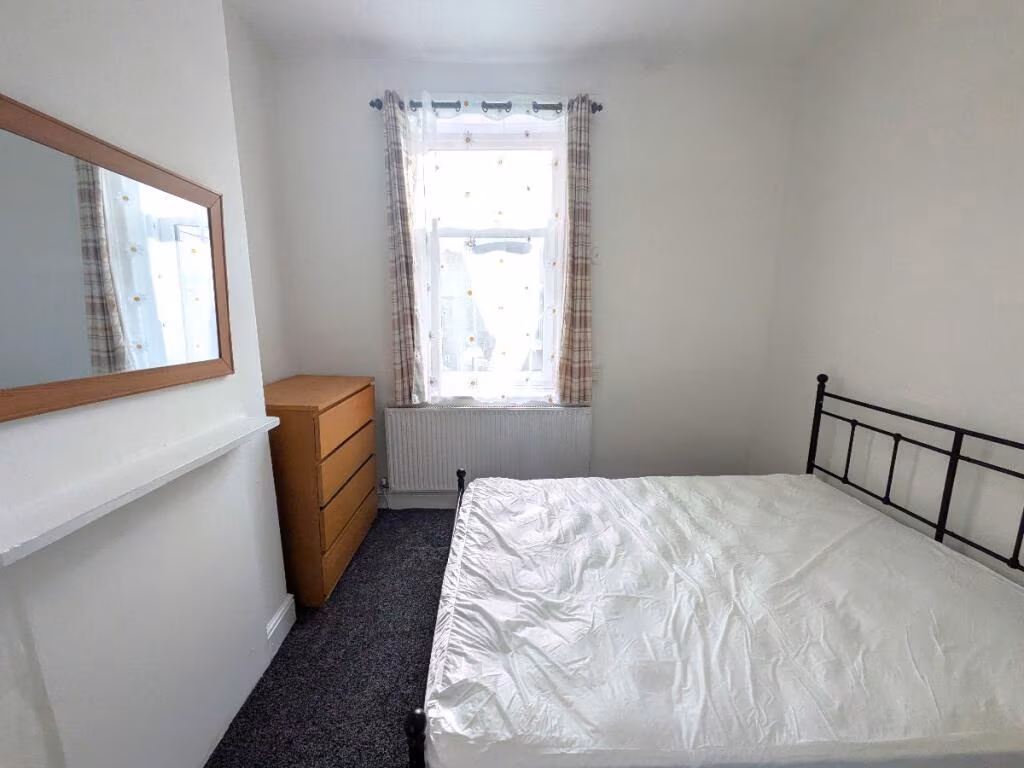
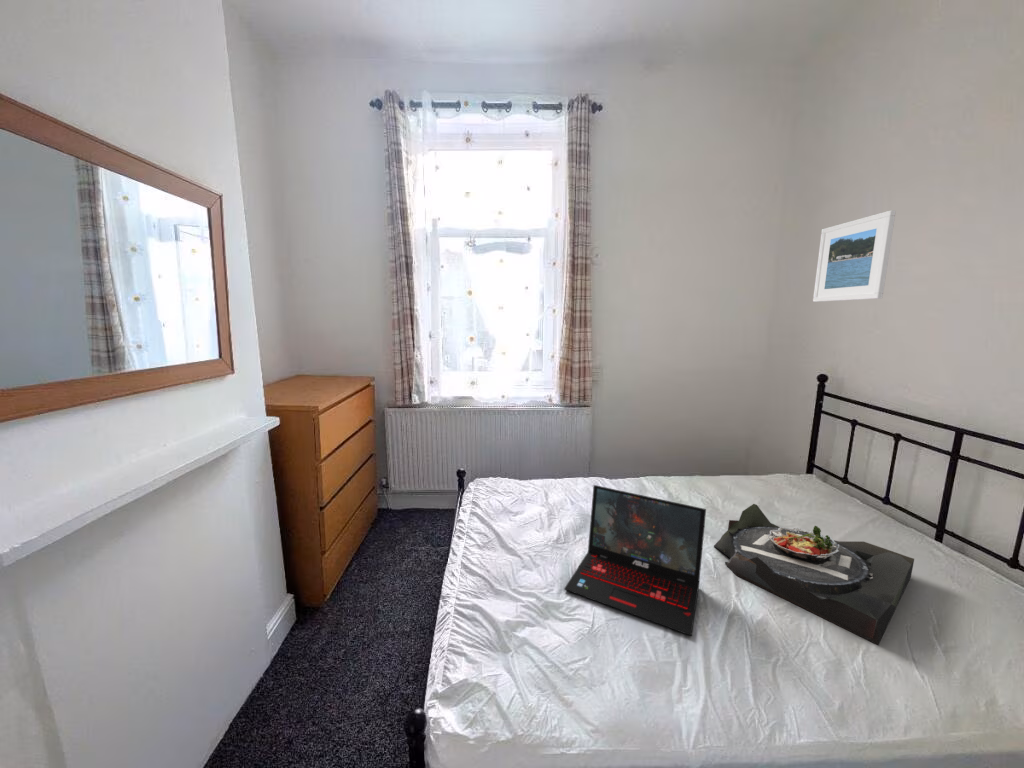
+ serving tray (803, 545)
+ laptop (635, 550)
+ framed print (849, 261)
